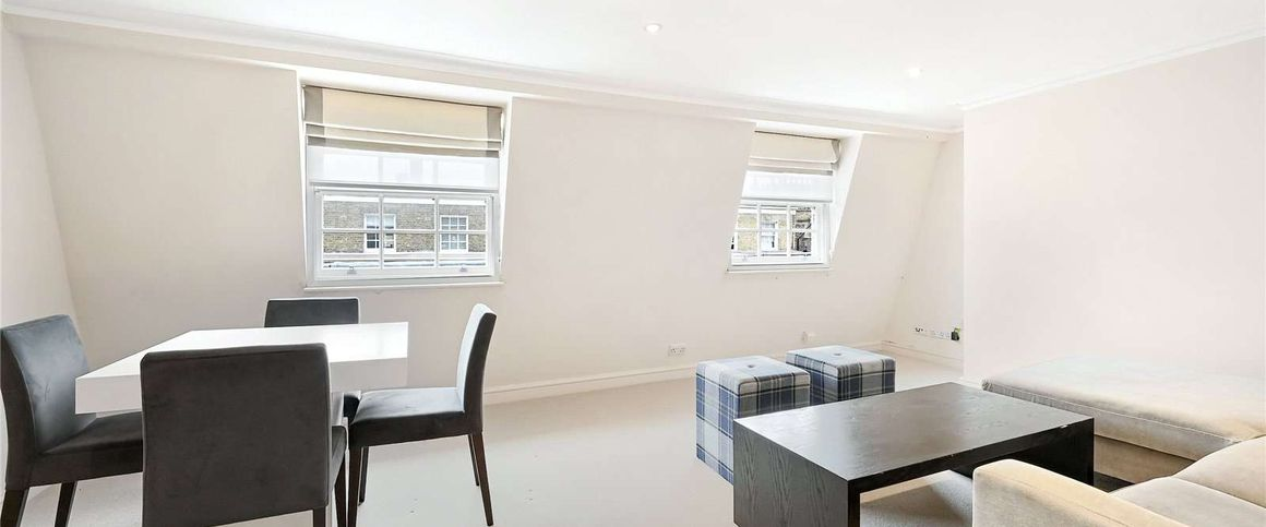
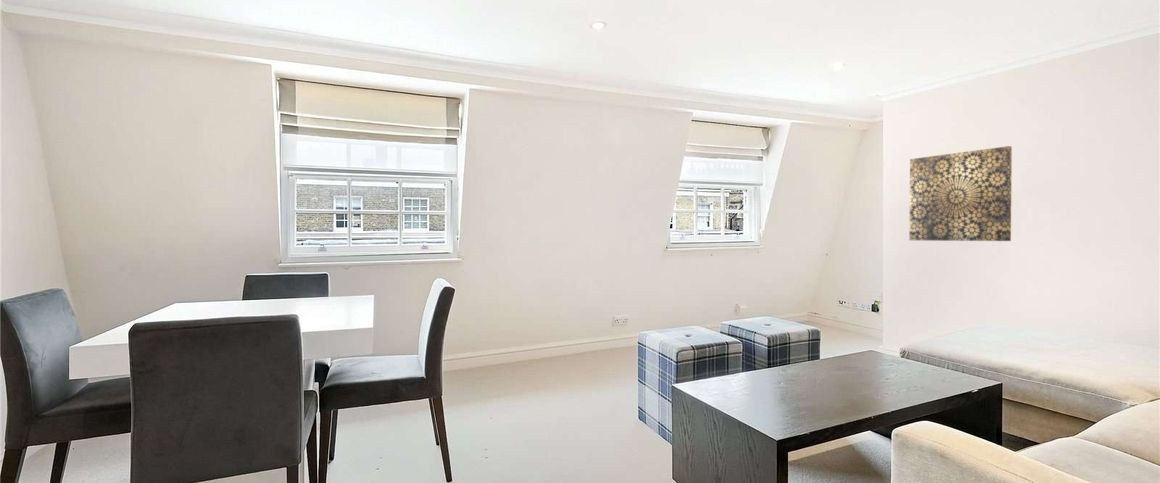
+ wall art (956, 197)
